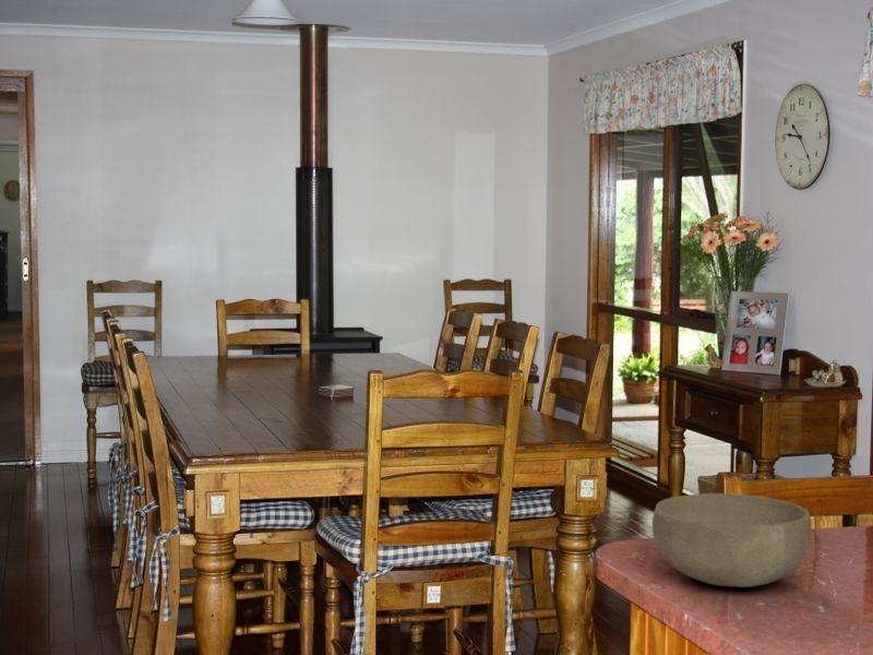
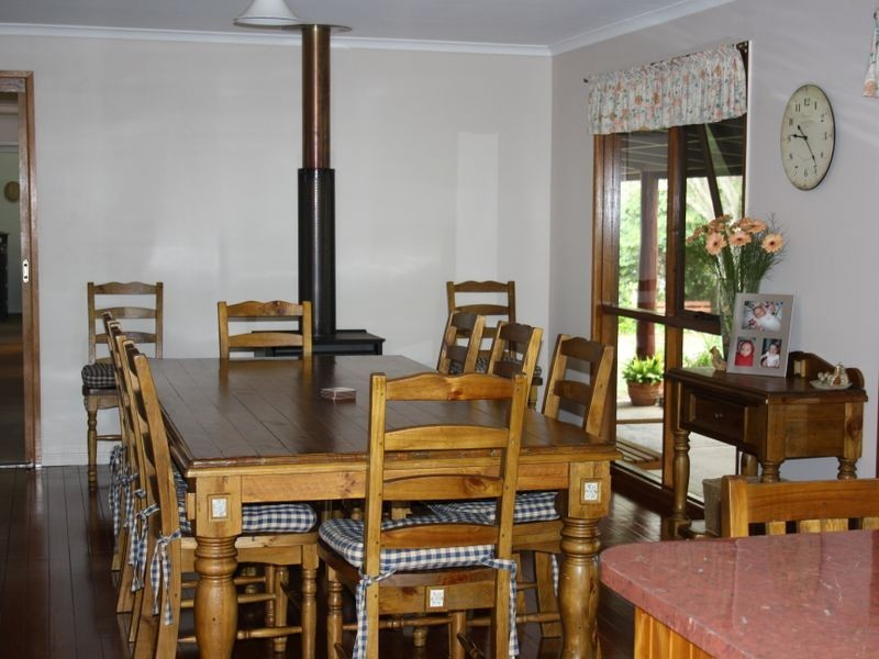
- bowl (731, 543)
